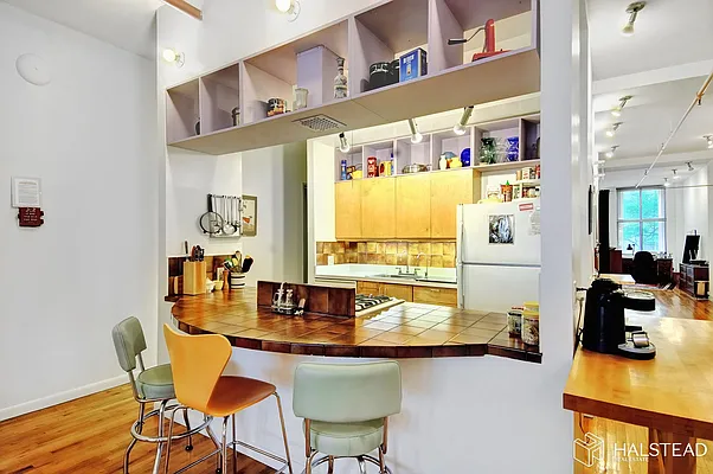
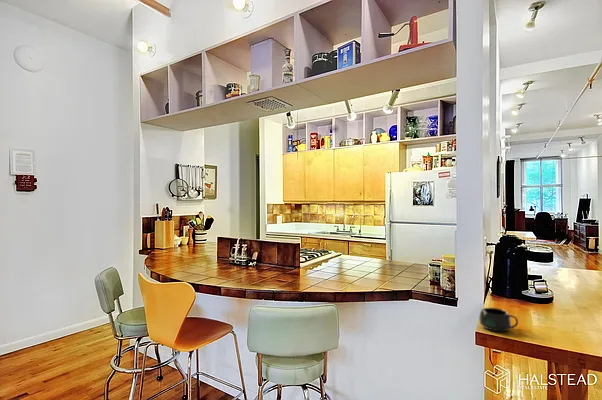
+ mug (498, 320)
